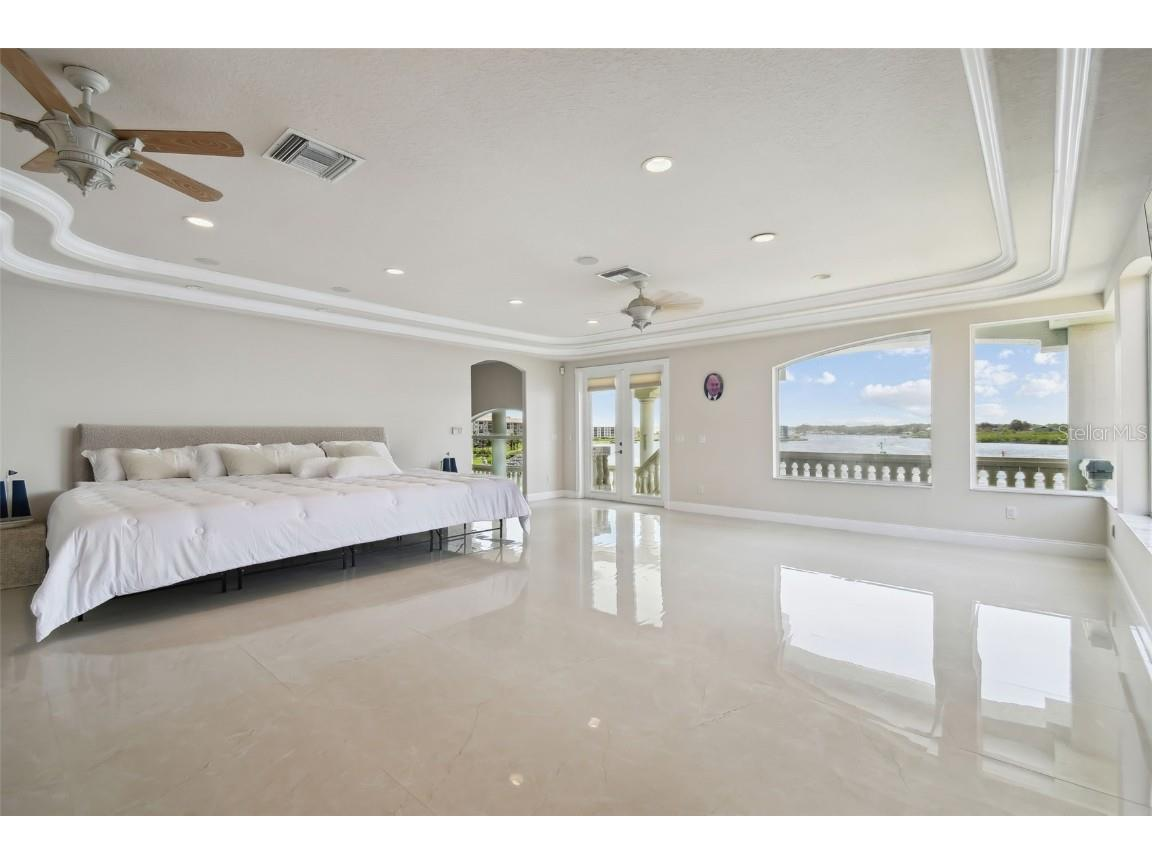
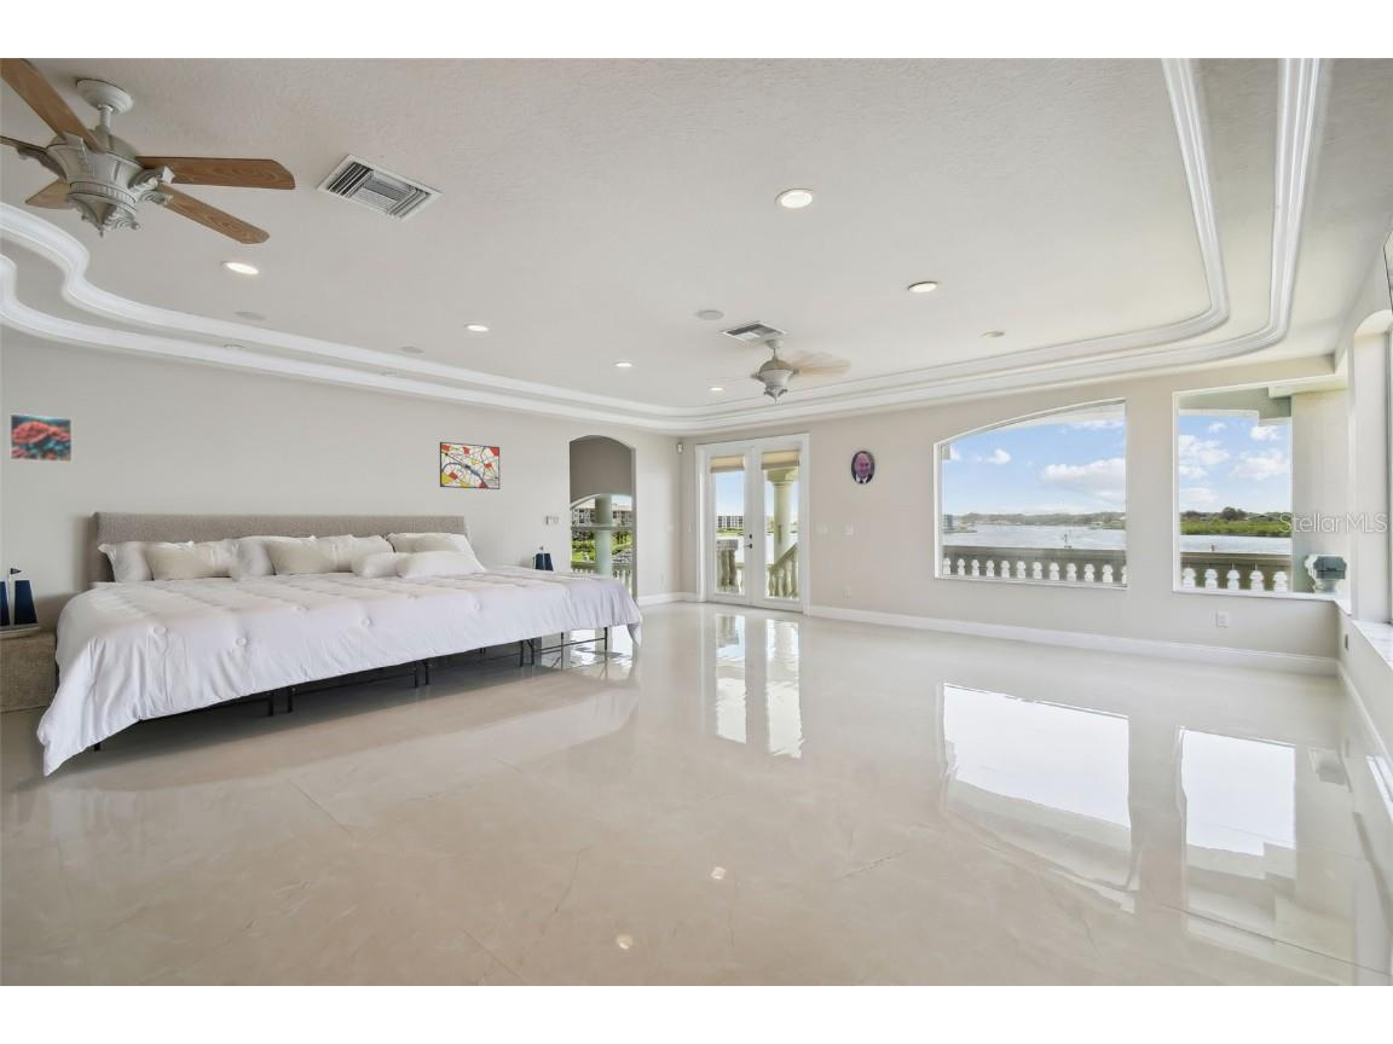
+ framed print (41, 439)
+ wall art (470, 466)
